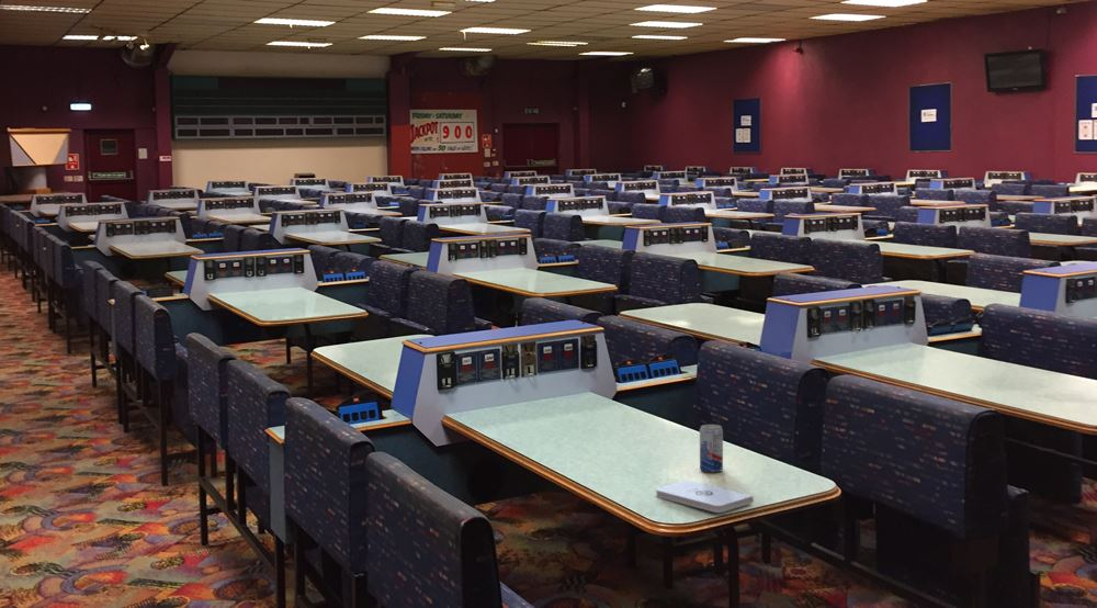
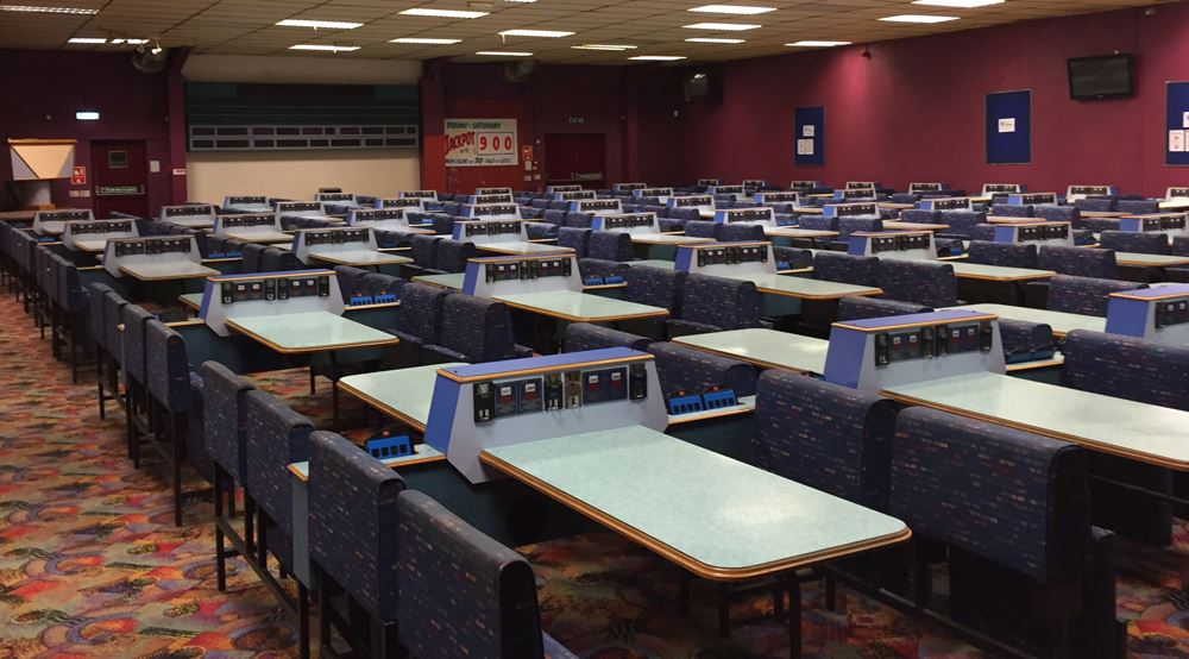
- notepad (702, 495)
- beverage can (711, 447)
